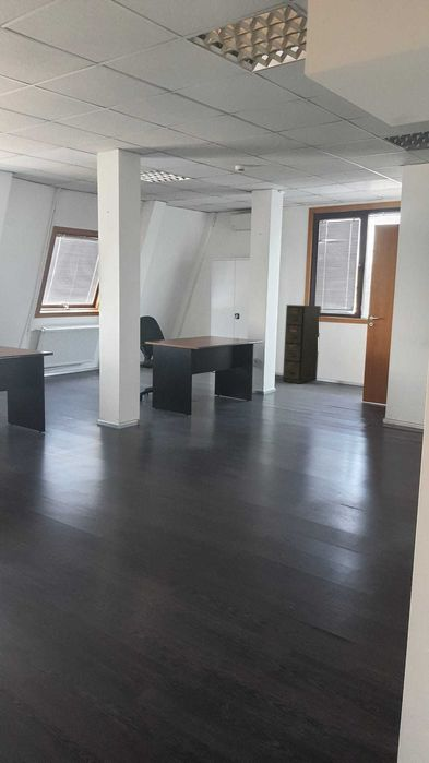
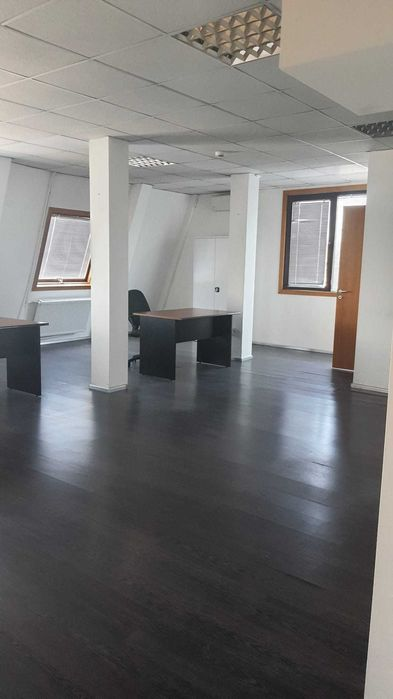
- filing cabinet (300, 343)
